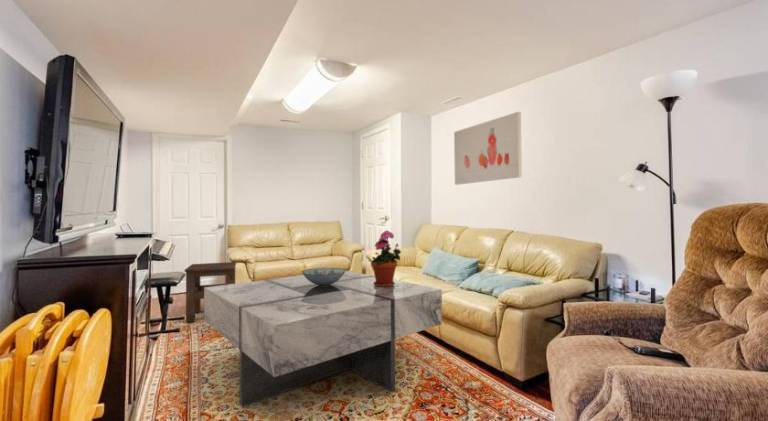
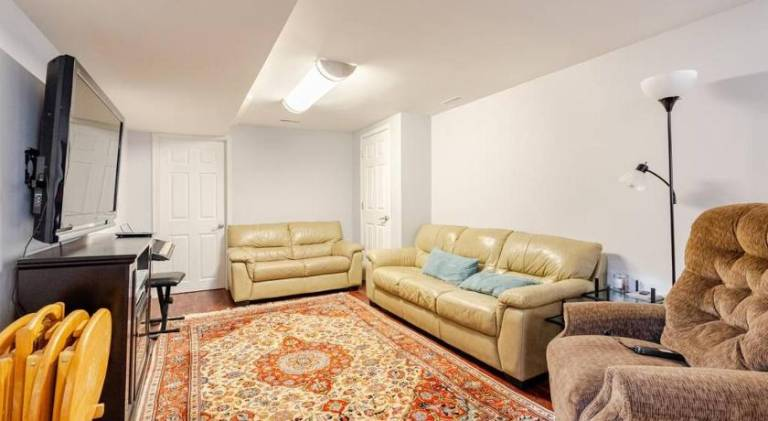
- wall art (484, 152)
- potted plant (385, 257)
- decorative bowl (324, 277)
- coffee table (320, 327)
- side table (212, 286)
